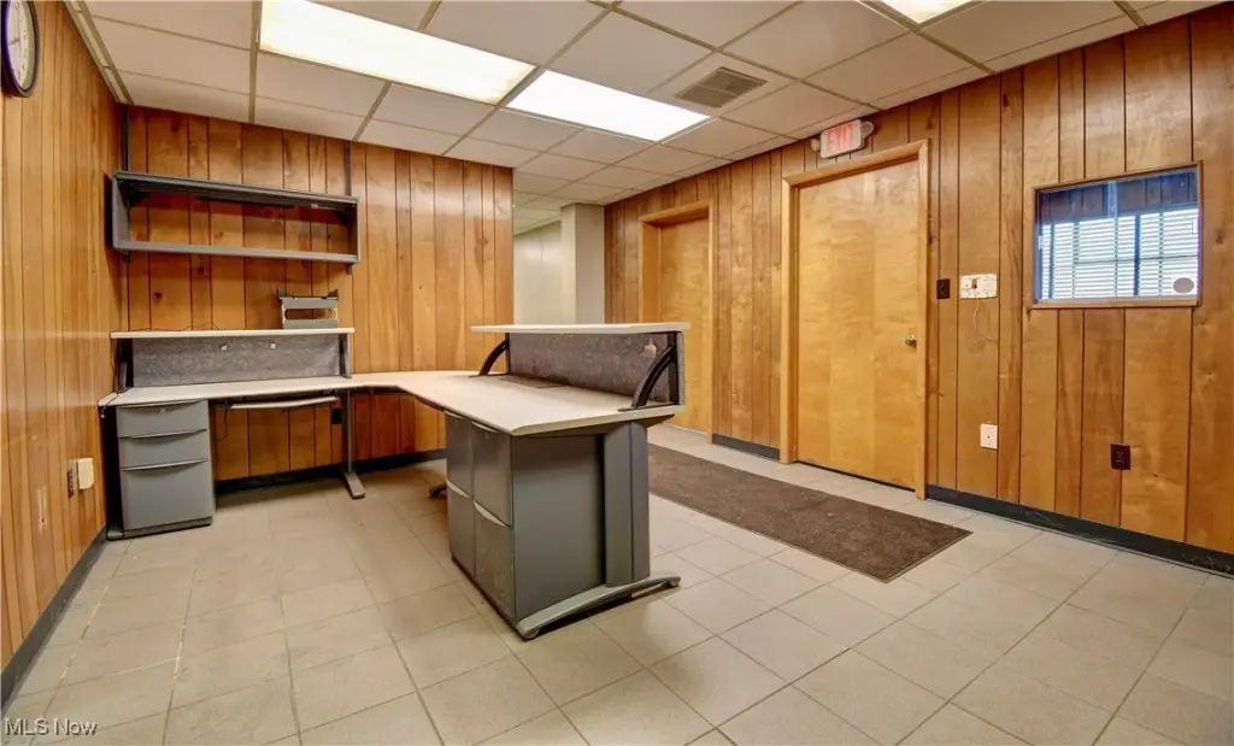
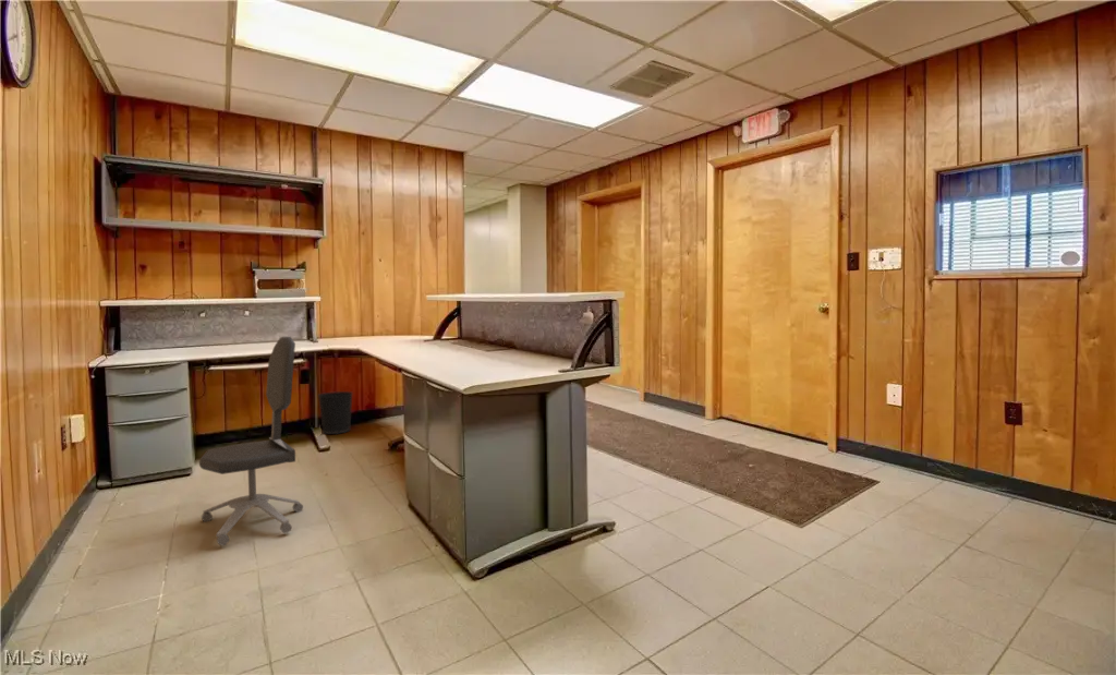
+ wastebasket (336, 412)
+ office chair (253, 442)
